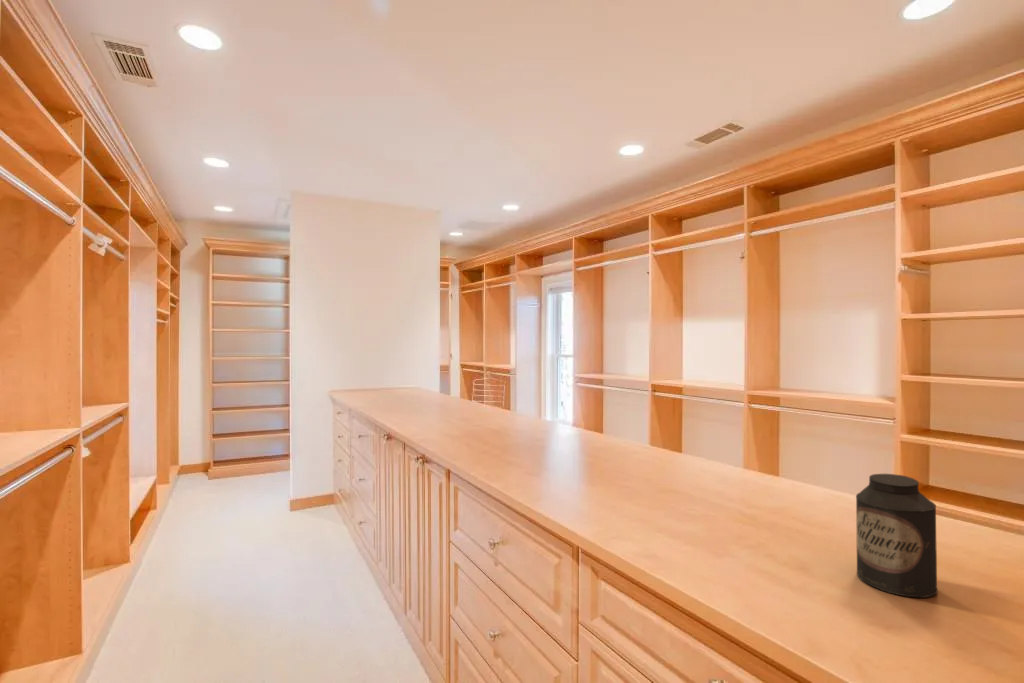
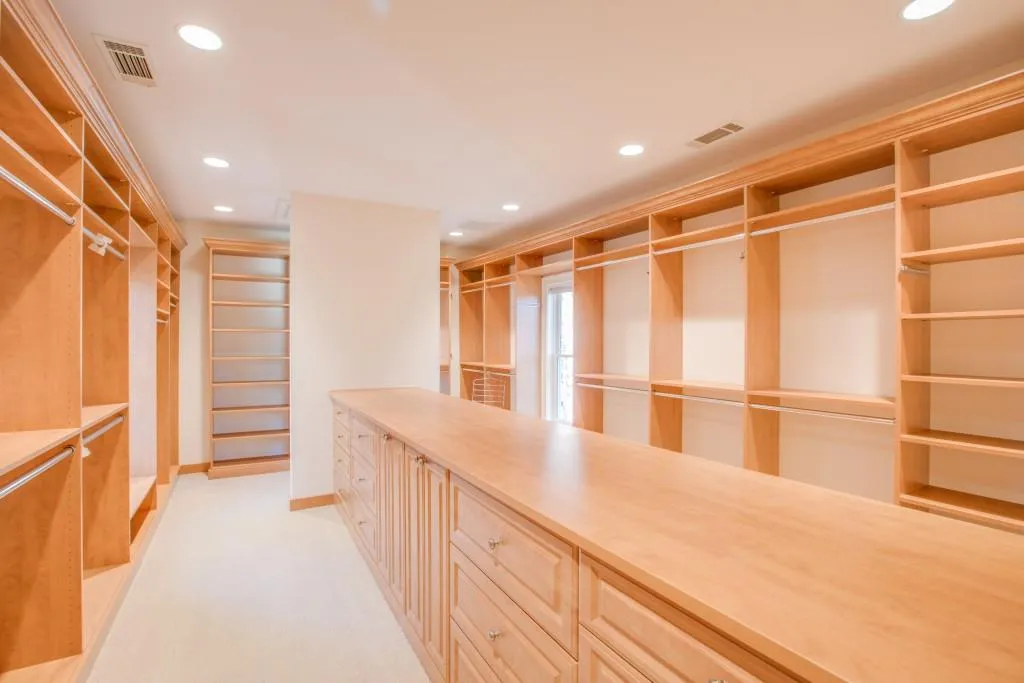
- canister (894, 530)
